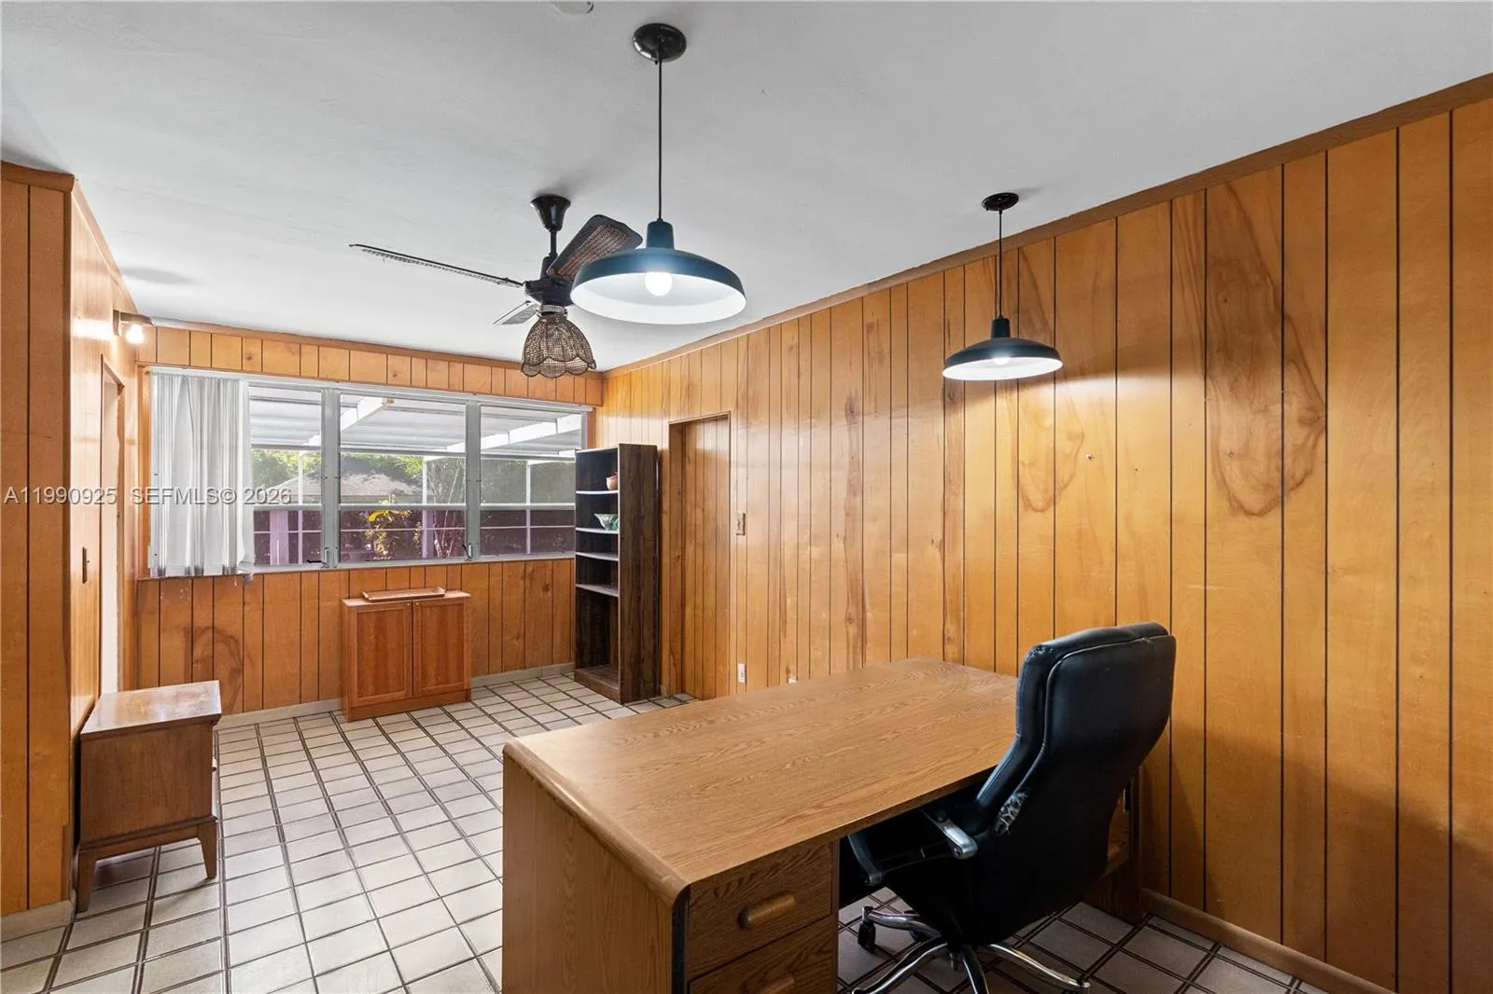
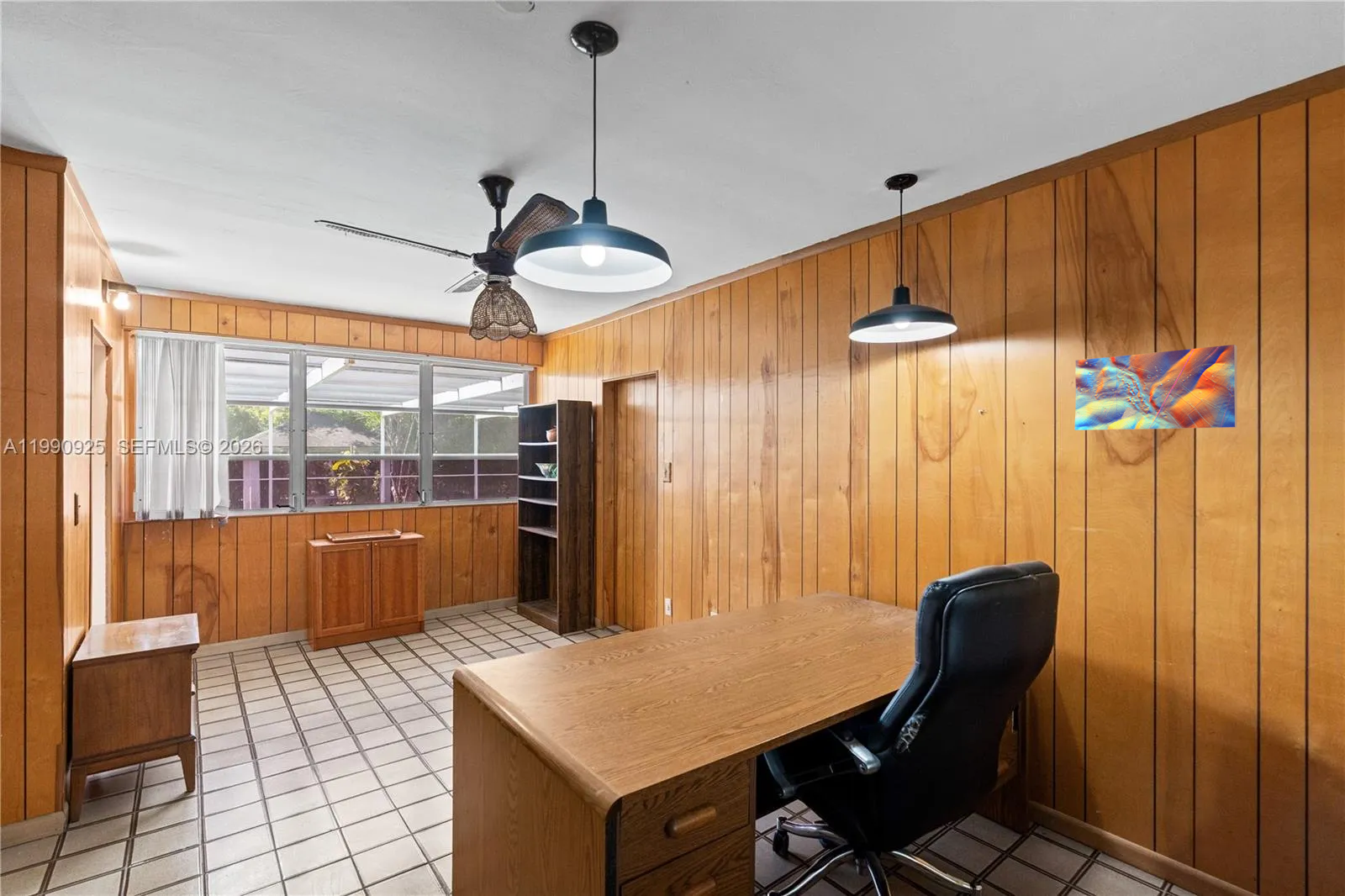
+ map (1149, 391)
